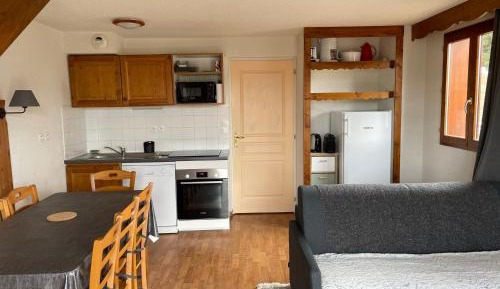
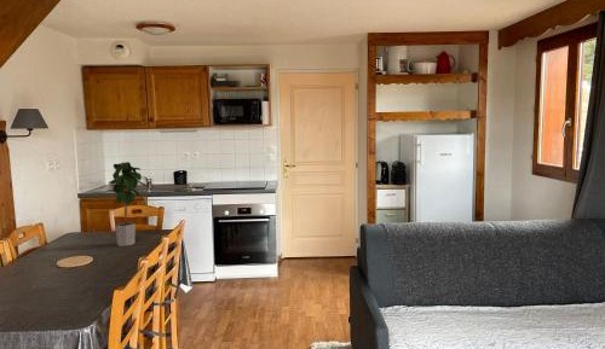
+ potted plant (126, 202)
